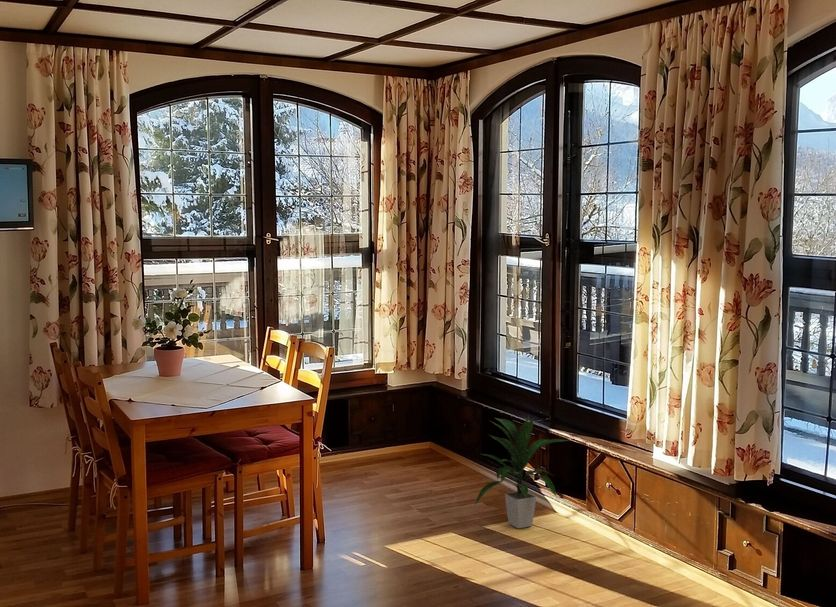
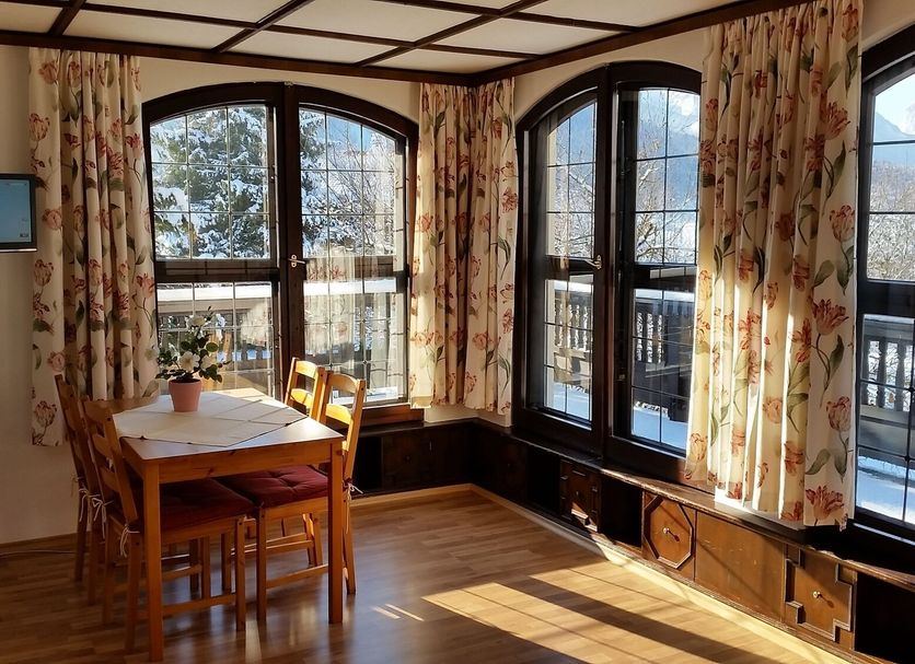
- indoor plant (516, 468)
